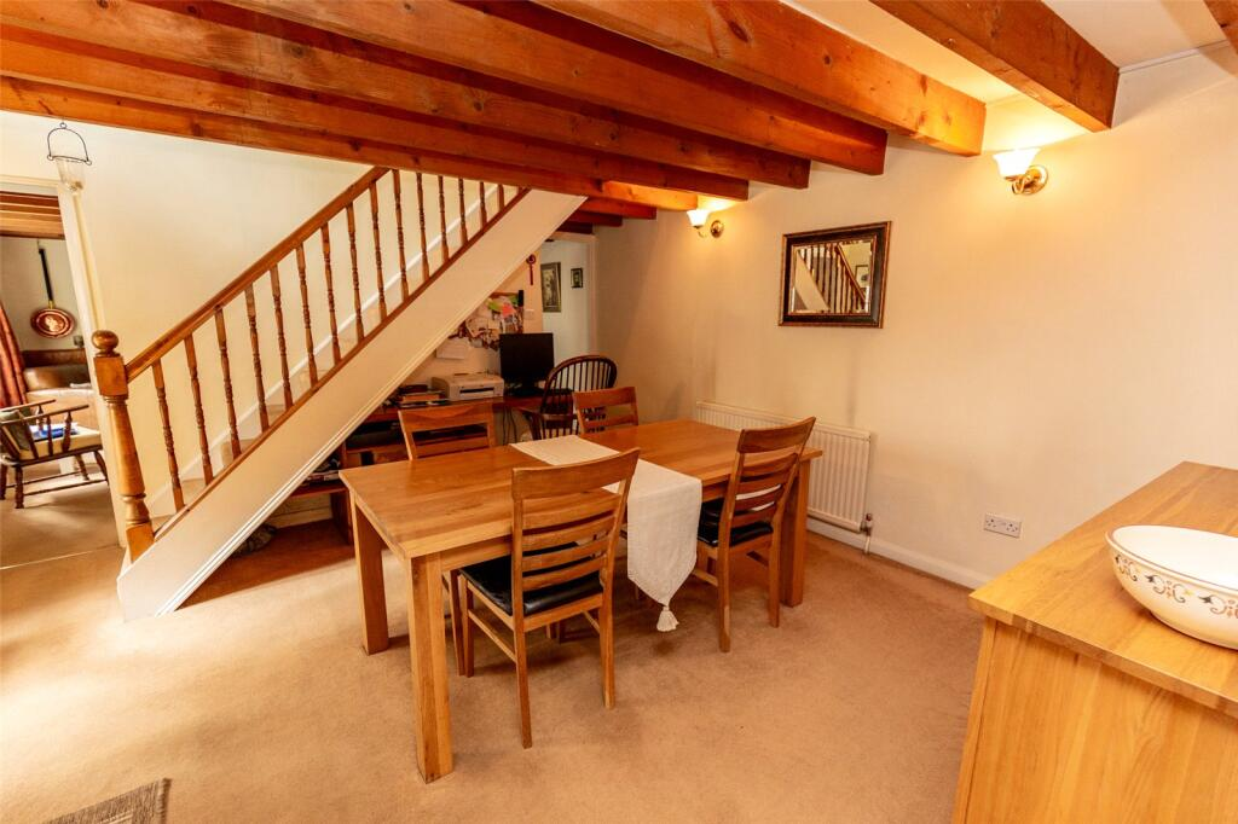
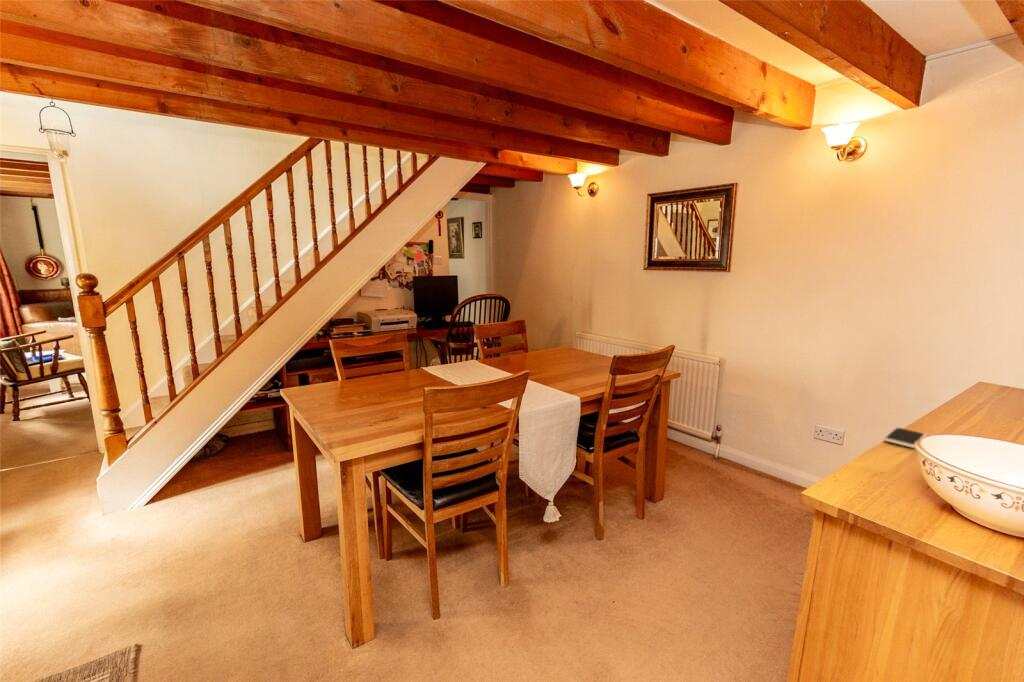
+ smartphone (904, 437)
